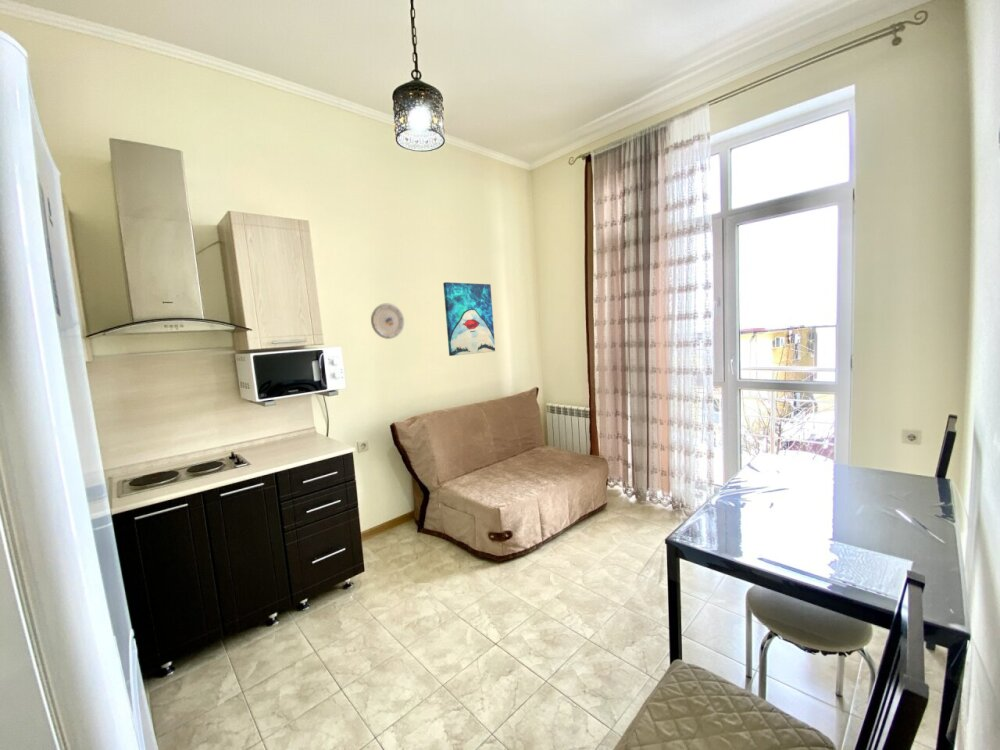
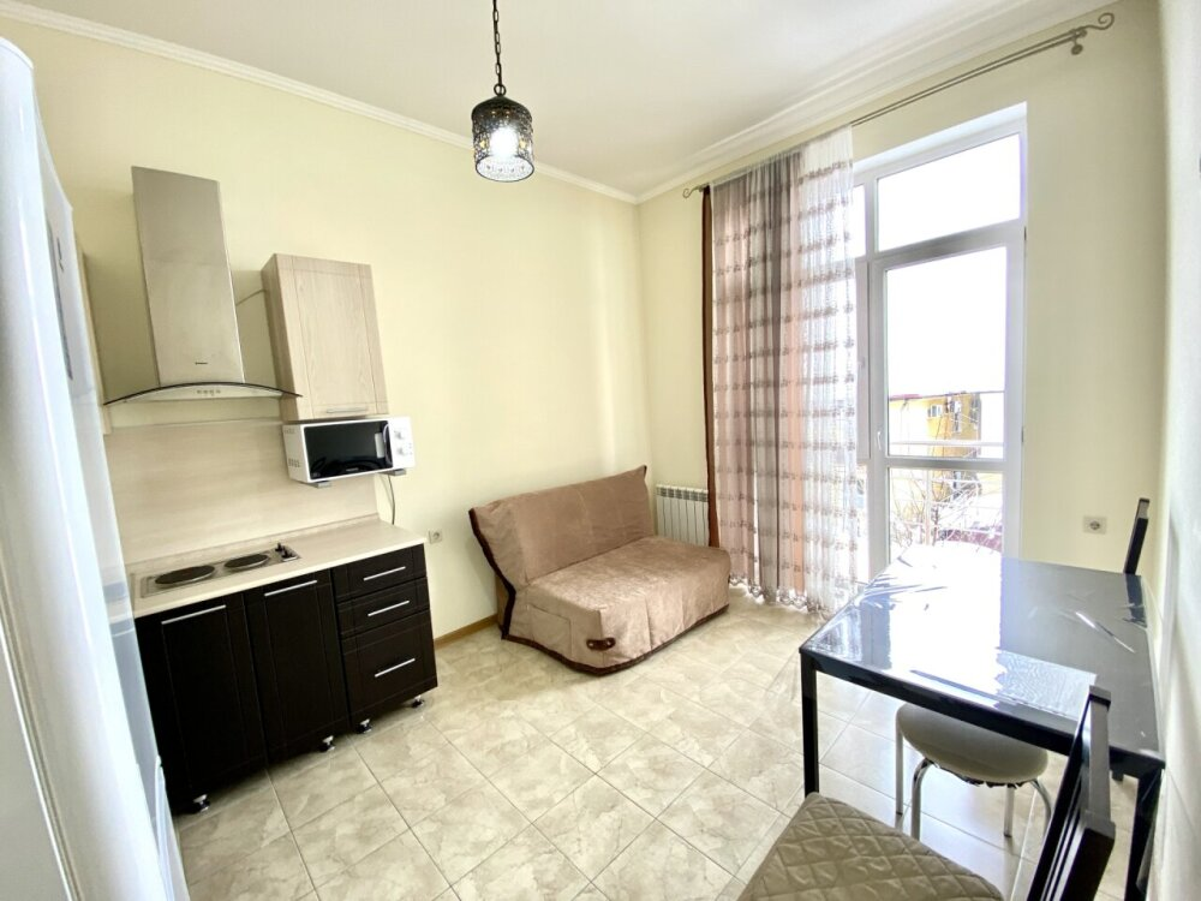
- plate (388, 320)
- wall art (470, 318)
